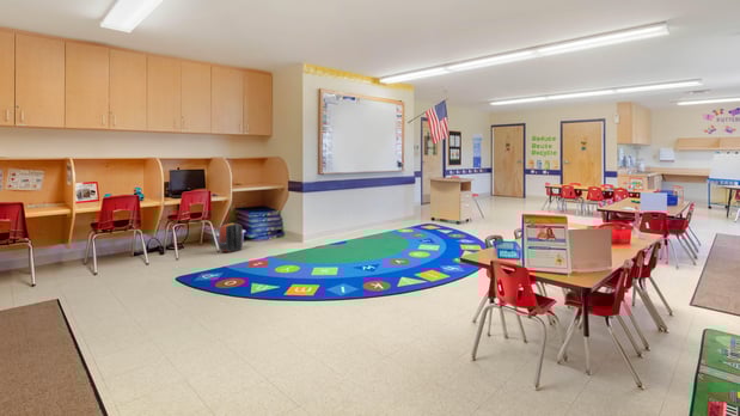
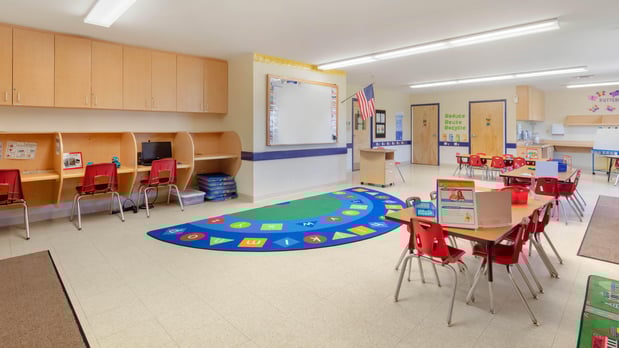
- backpack (231, 235)
